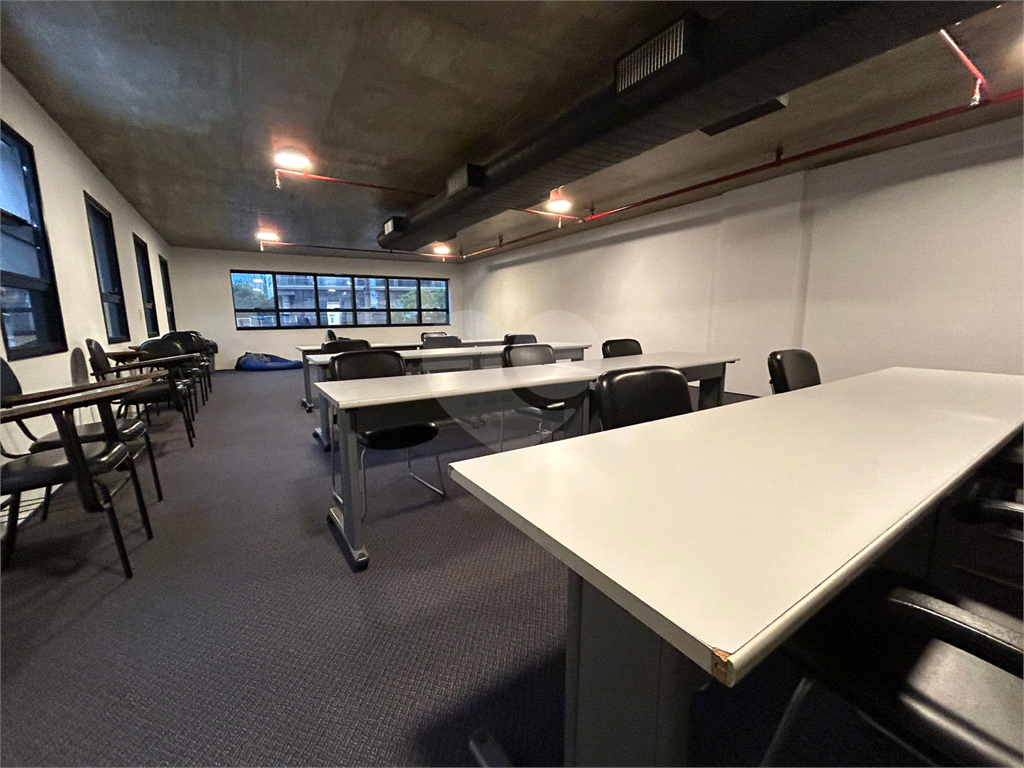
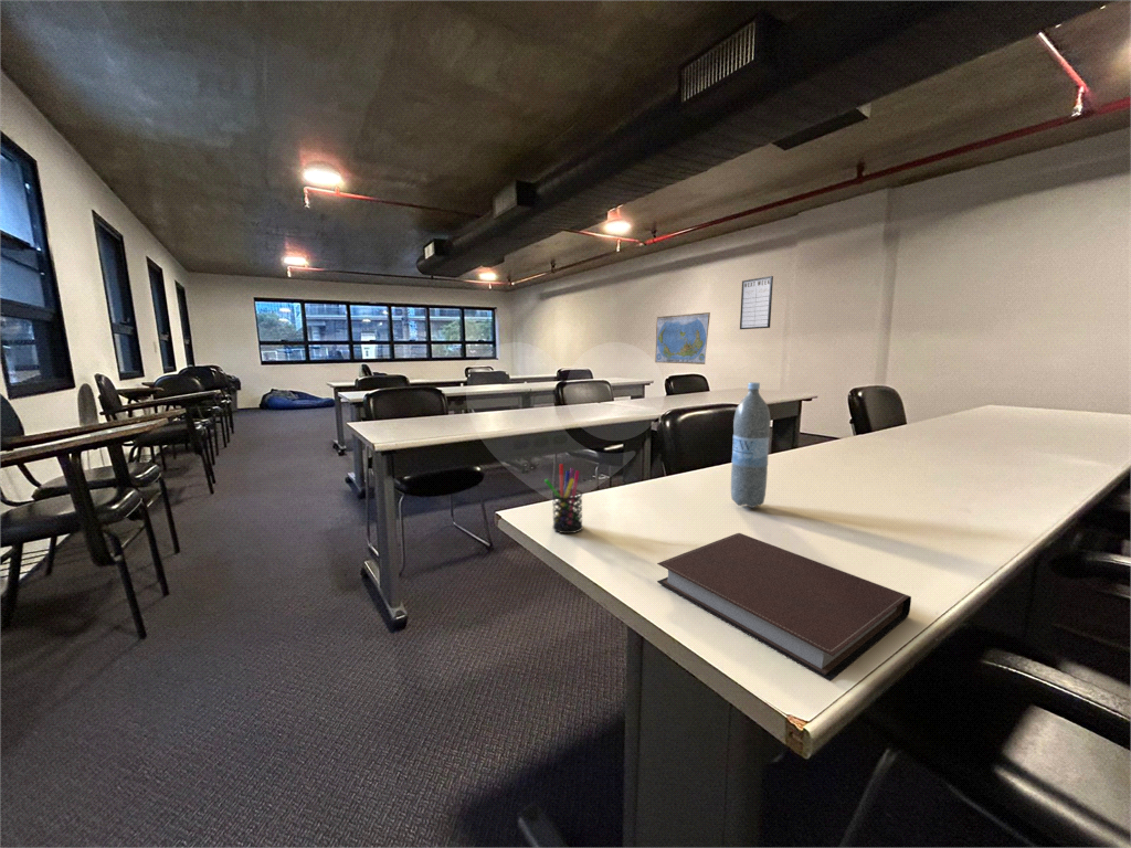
+ writing board (755, 304)
+ world map (680, 339)
+ pen holder (563, 497)
+ water bottle (750, 445)
+ notebook (774, 587)
